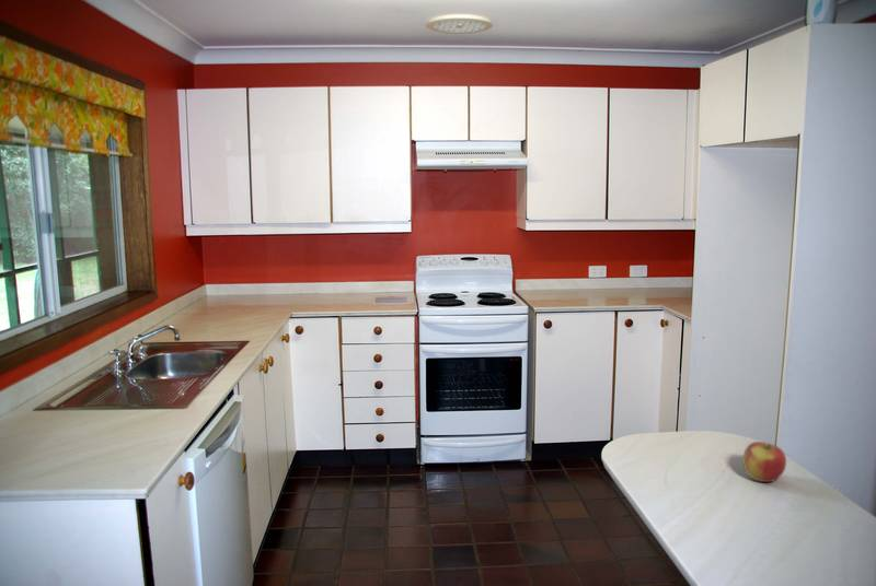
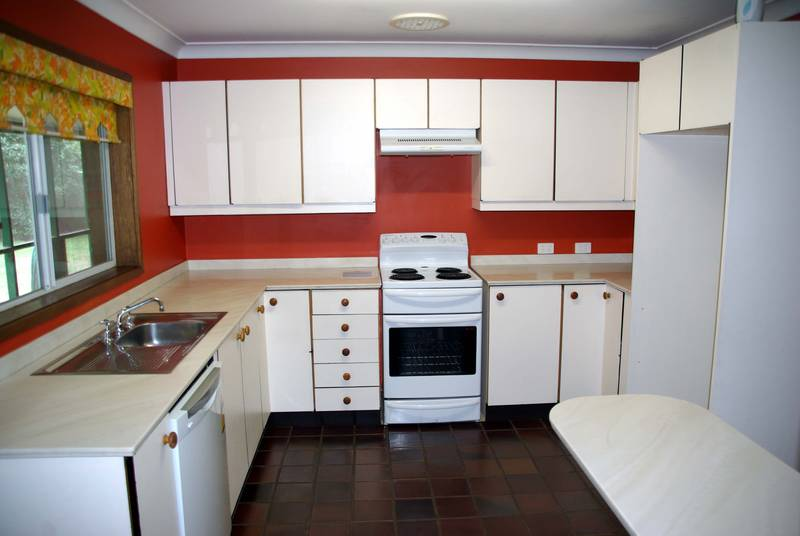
- apple (763, 459)
